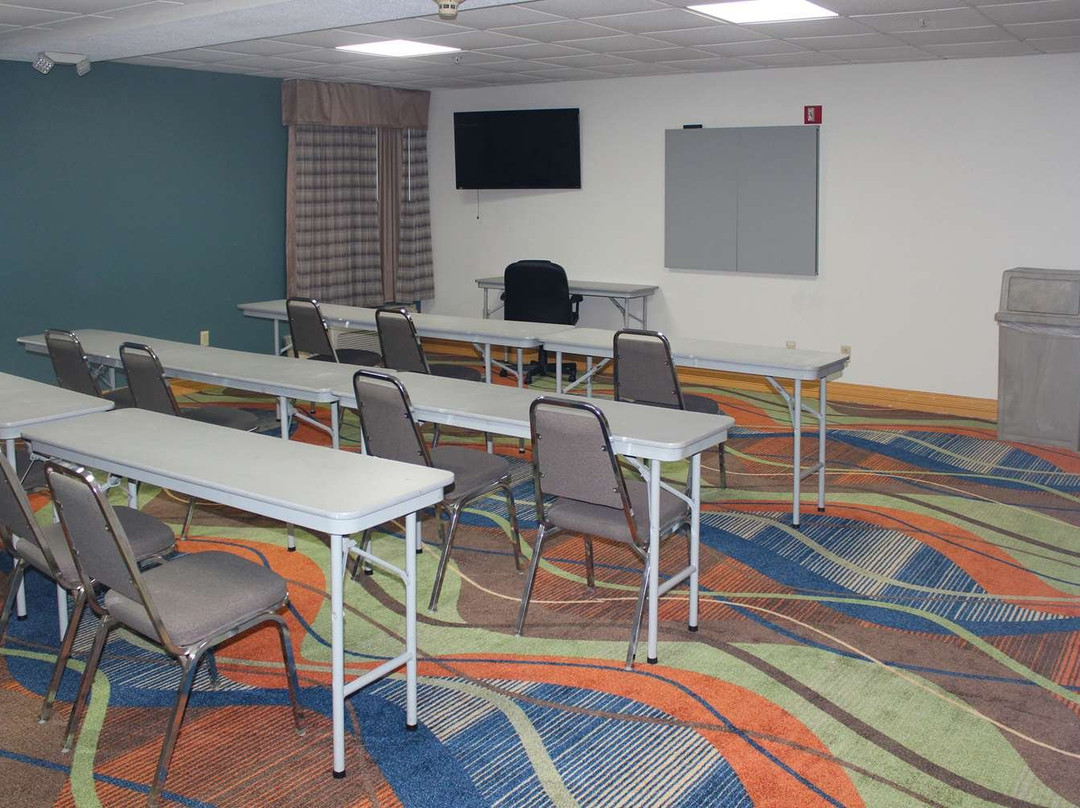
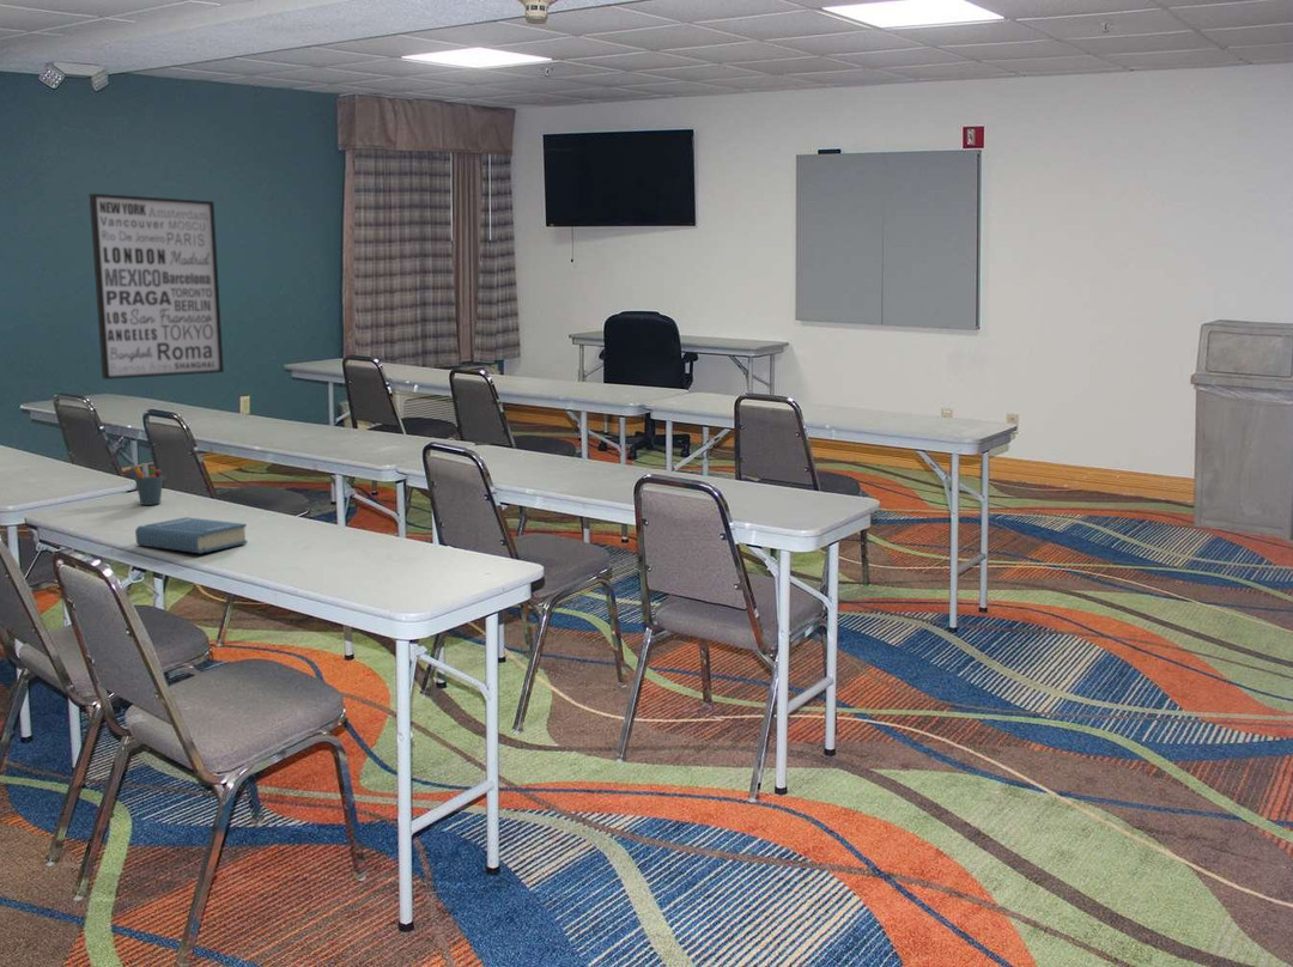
+ pen holder (148, 482)
+ wall art (159, 287)
+ book (190, 535)
